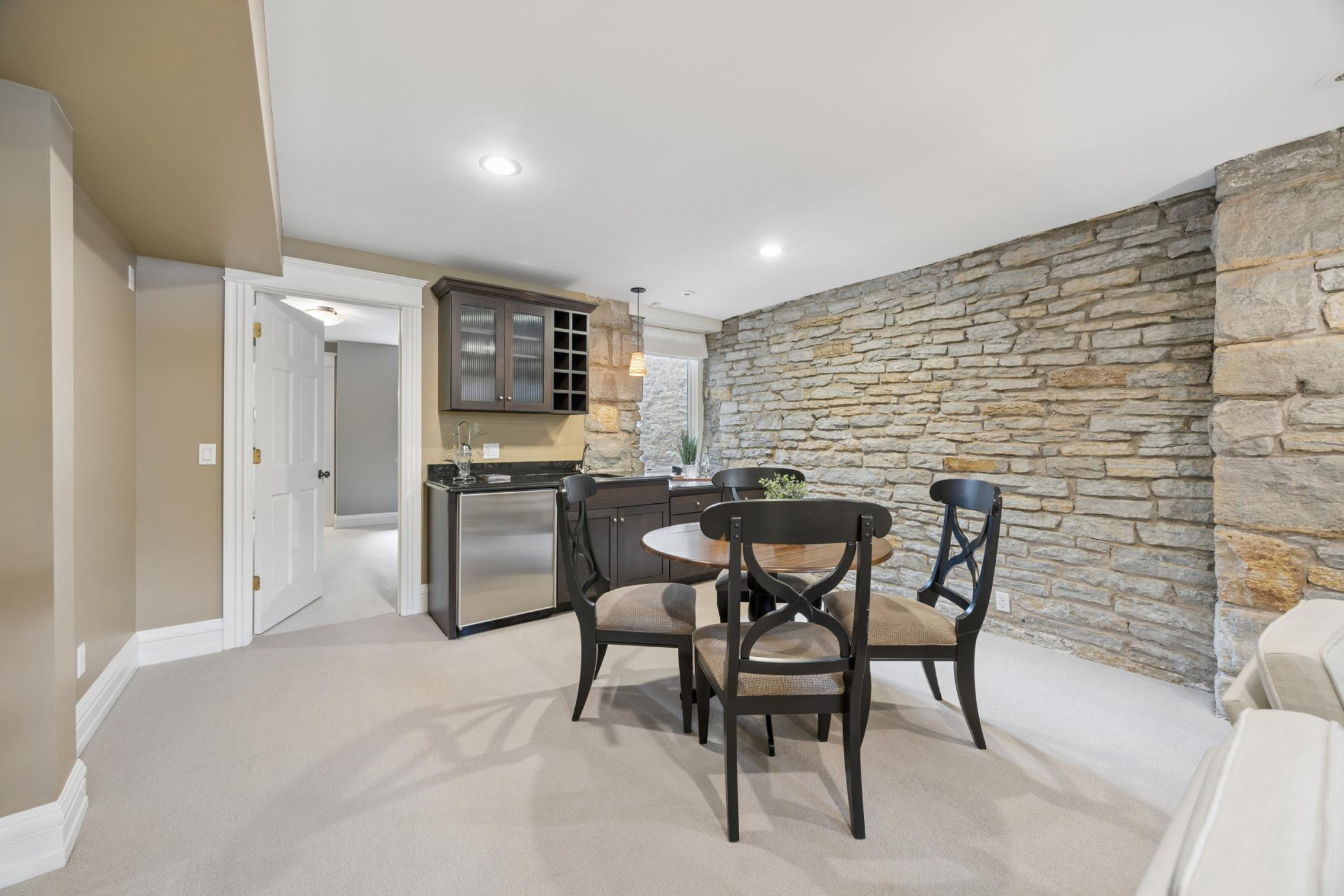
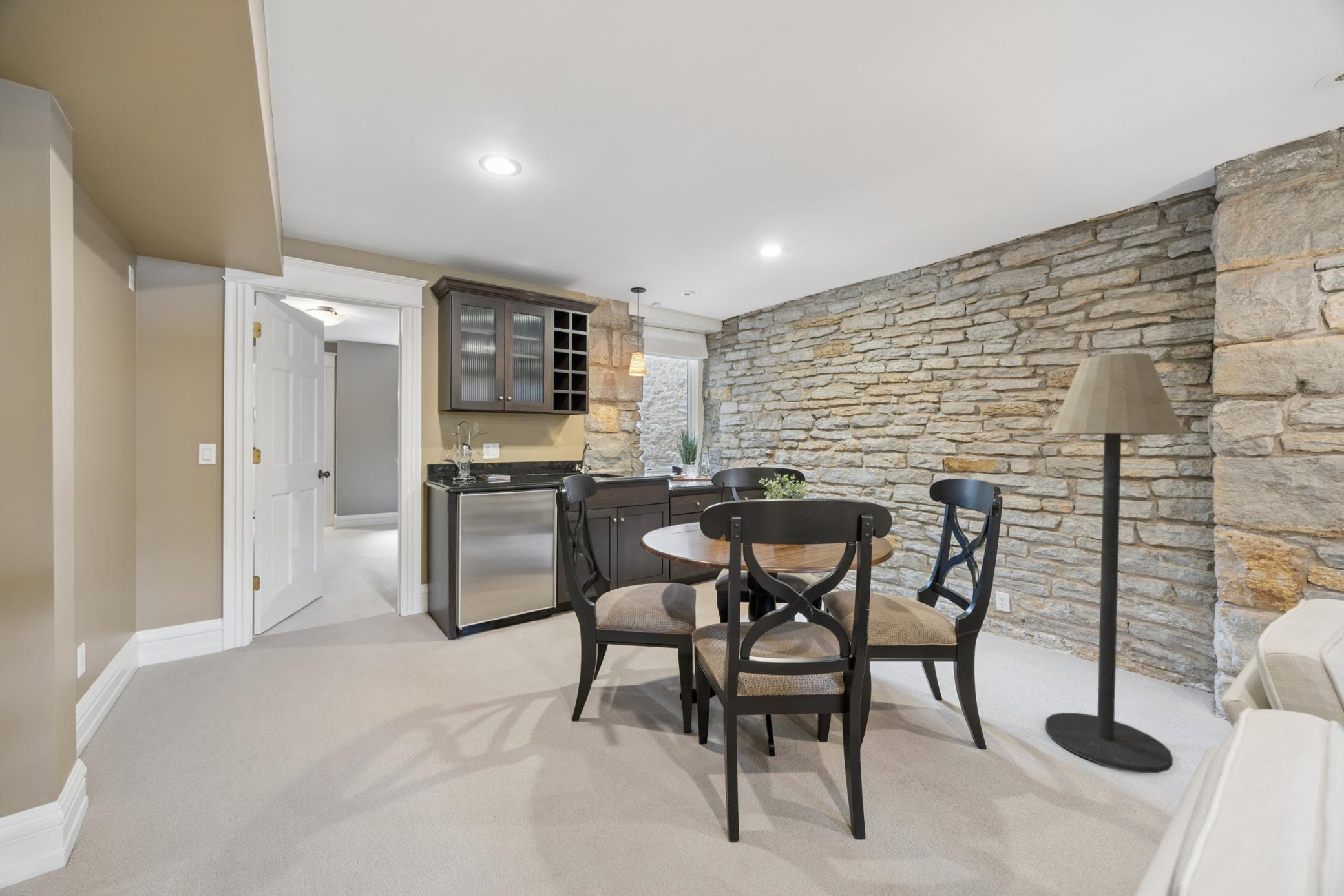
+ floor lamp (1109, 551)
